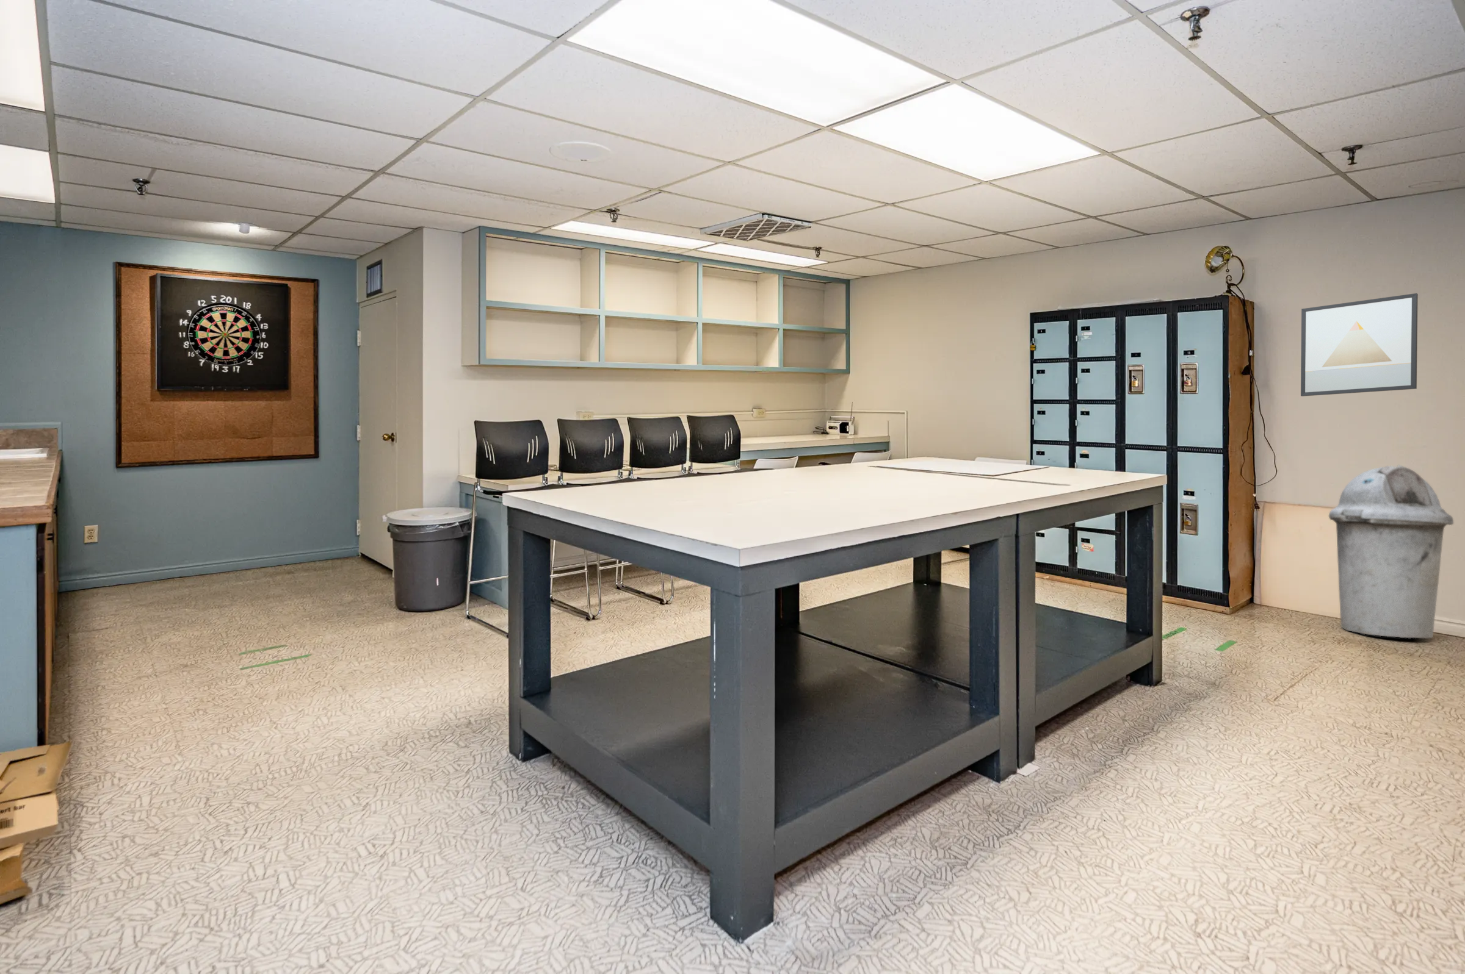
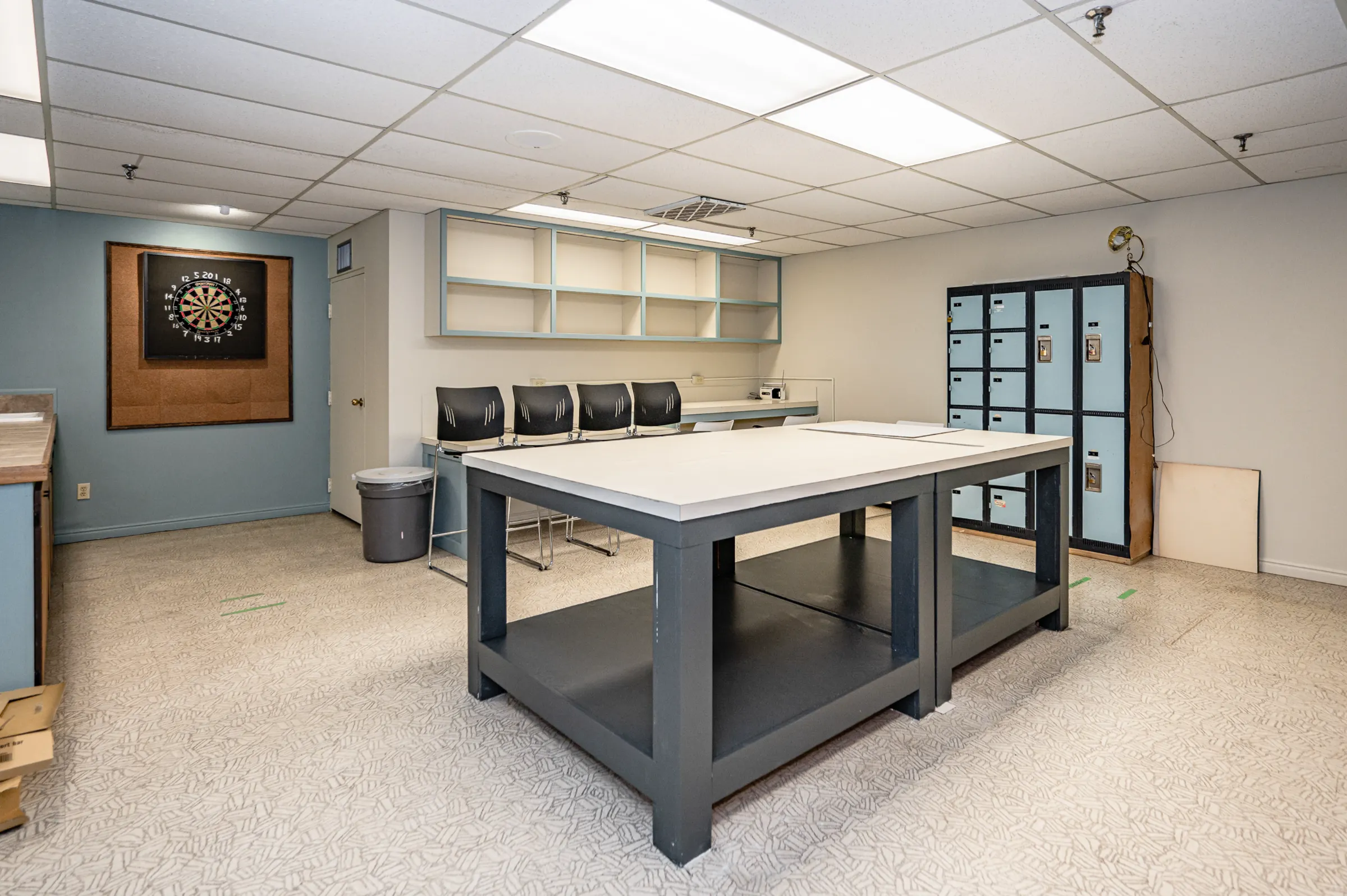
- trash can (1388, 548)
- wall art (1356, 347)
